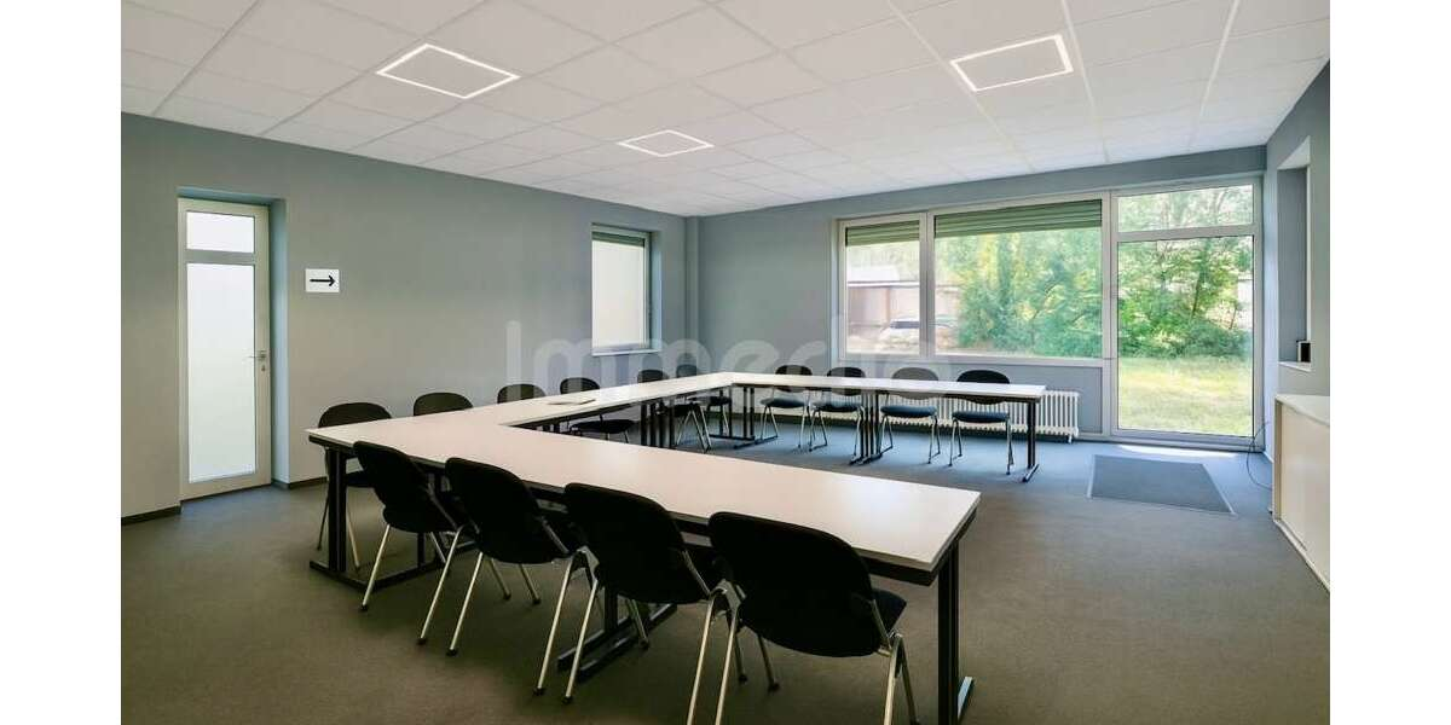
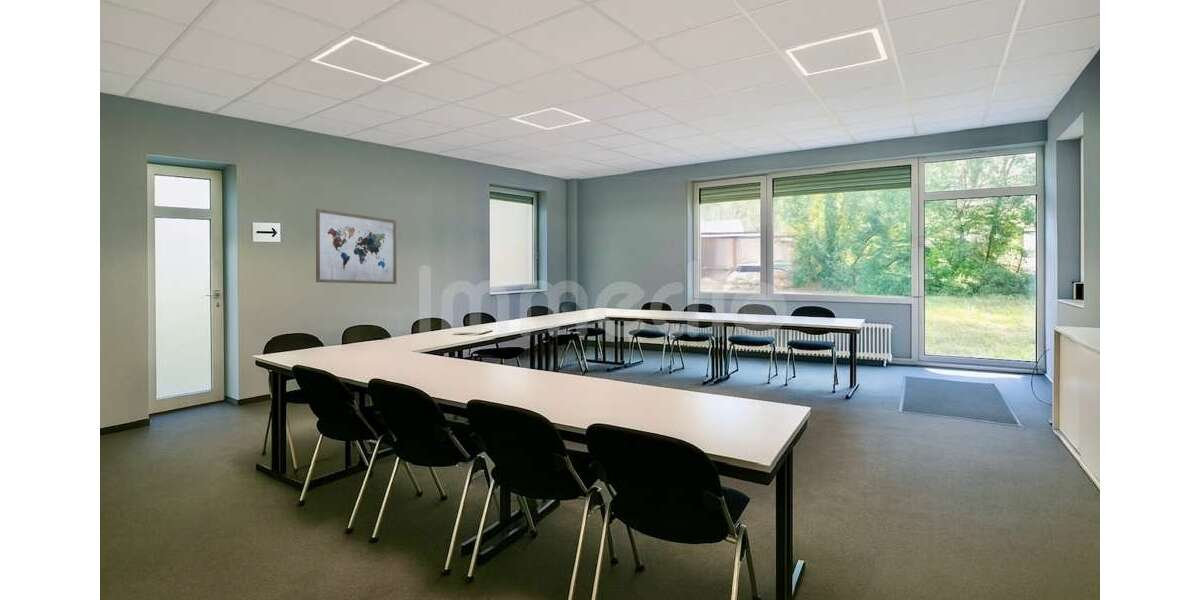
+ wall art (359, 249)
